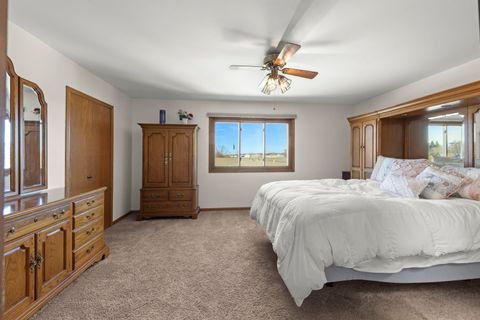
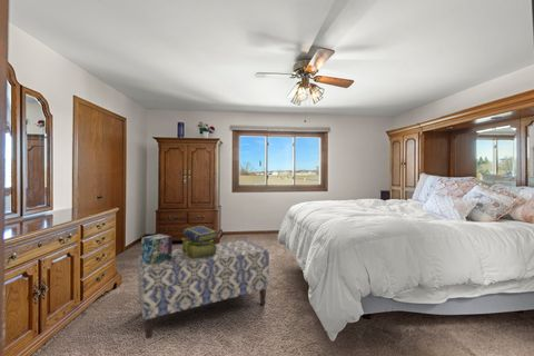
+ stack of books (199, 240)
+ bench (205, 279)
+ decorative box (157, 248)
